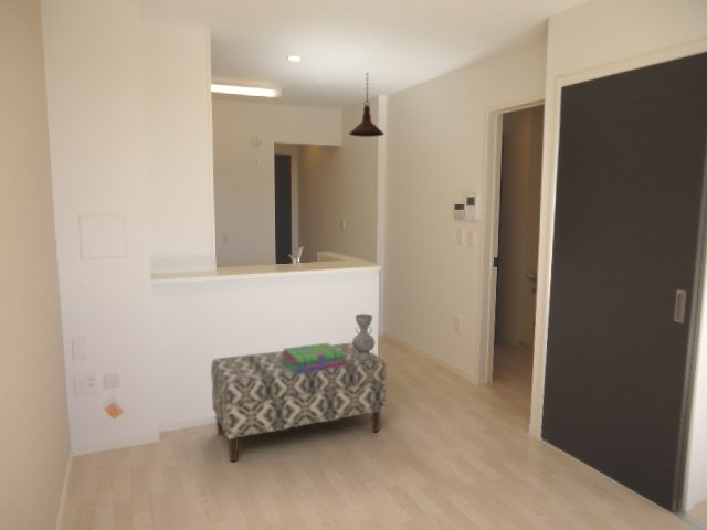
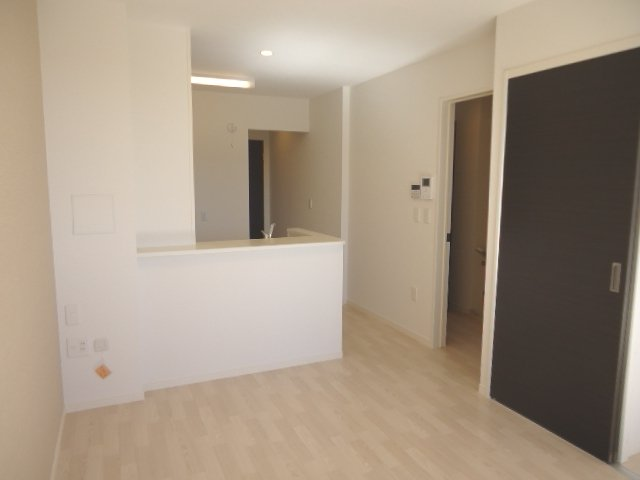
- bench (298, 395)
- pendant light (366, 102)
- stack of books (313, 357)
- decorative vase (363, 337)
